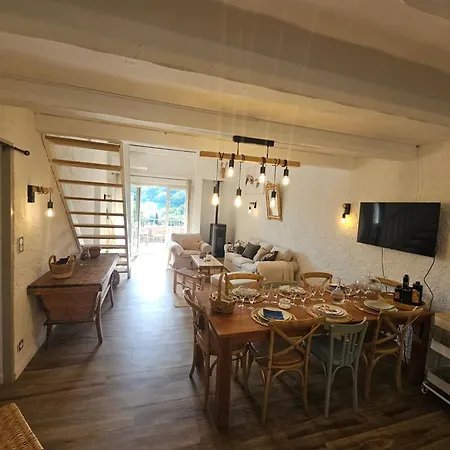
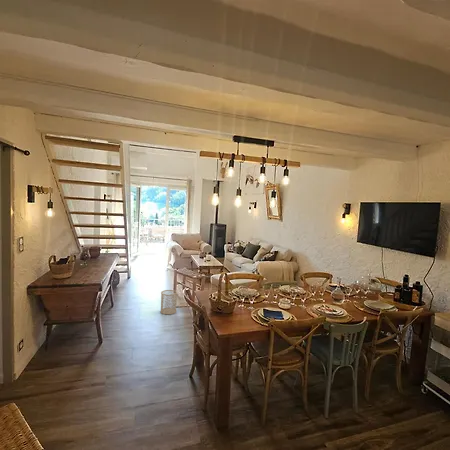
+ wastebasket (168, 301)
